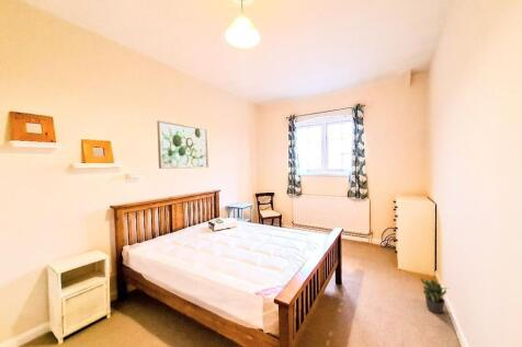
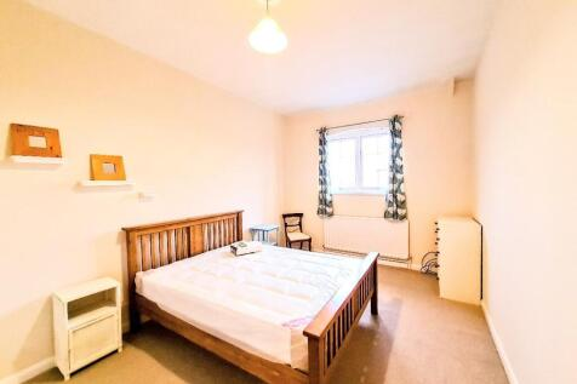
- potted plant (435, 292)
- wall art (185, 147)
